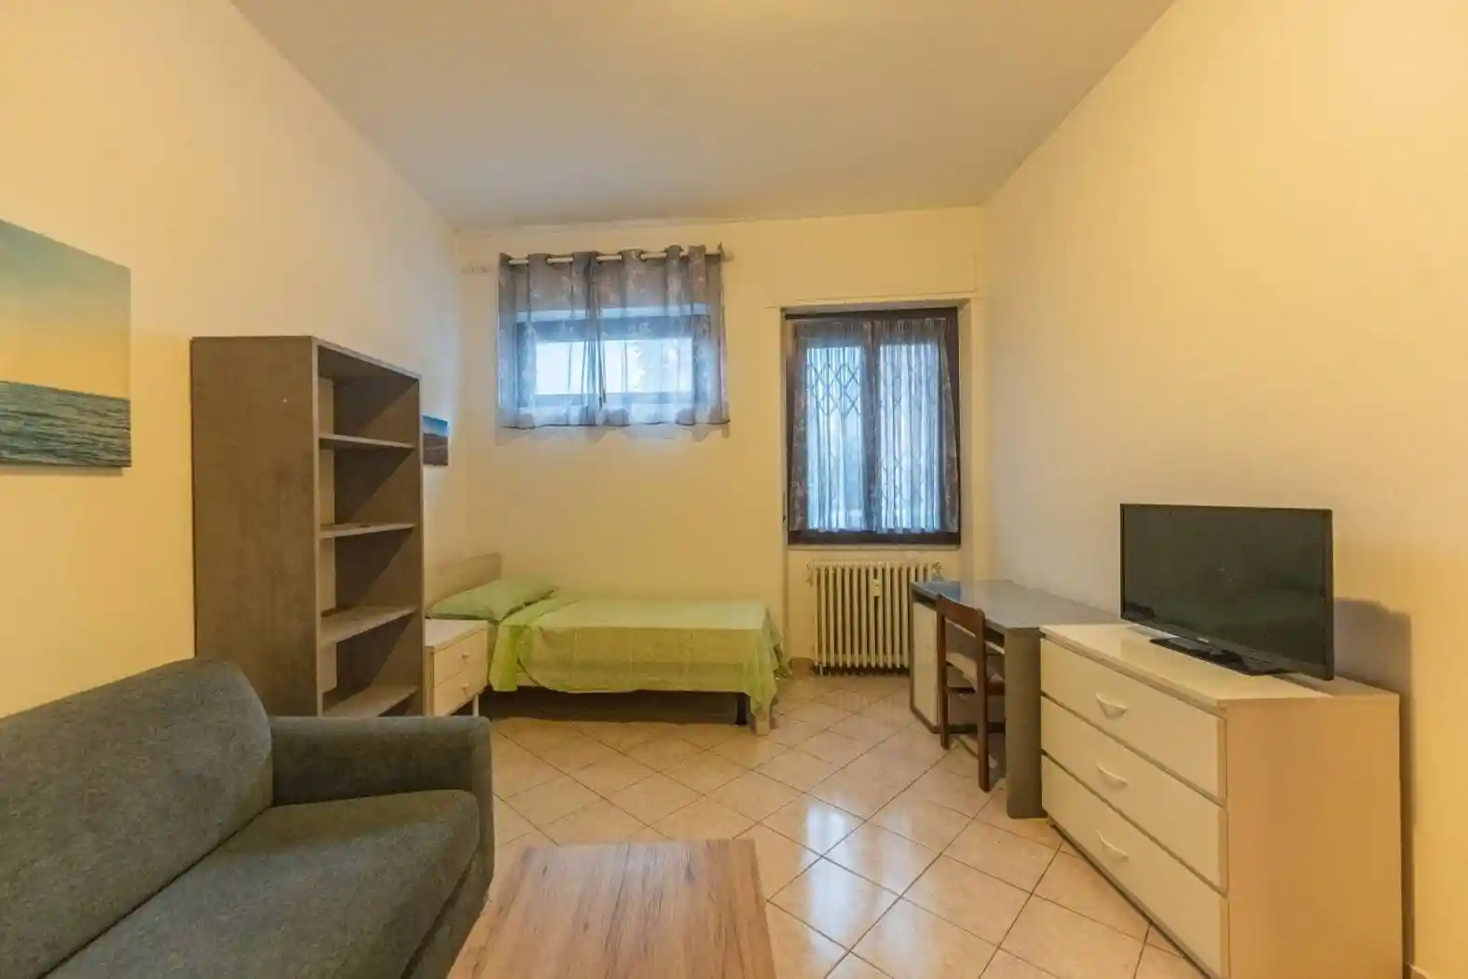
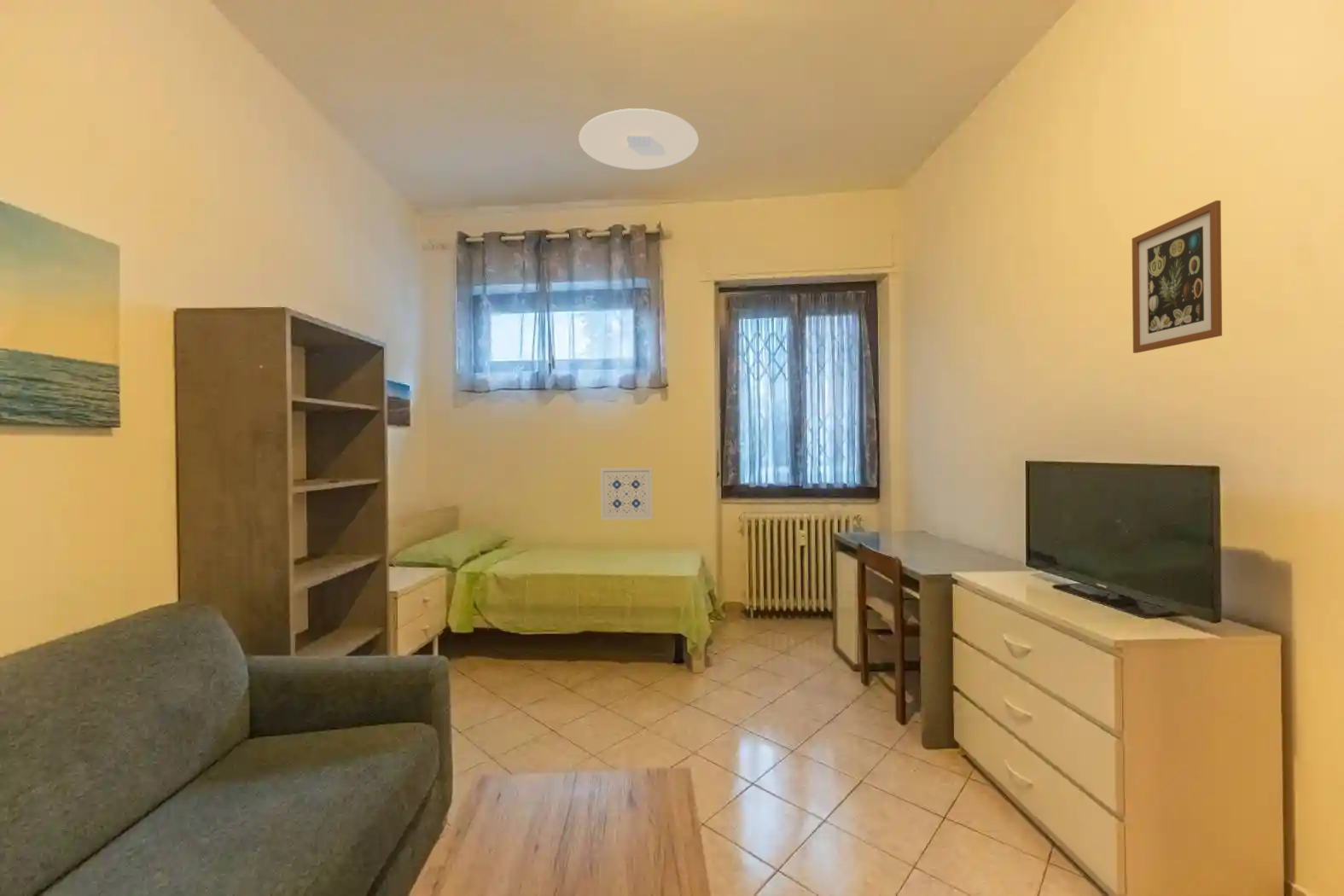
+ wall art (626, 493)
+ wall art (1172, 282)
+ ceiling light (638, 136)
